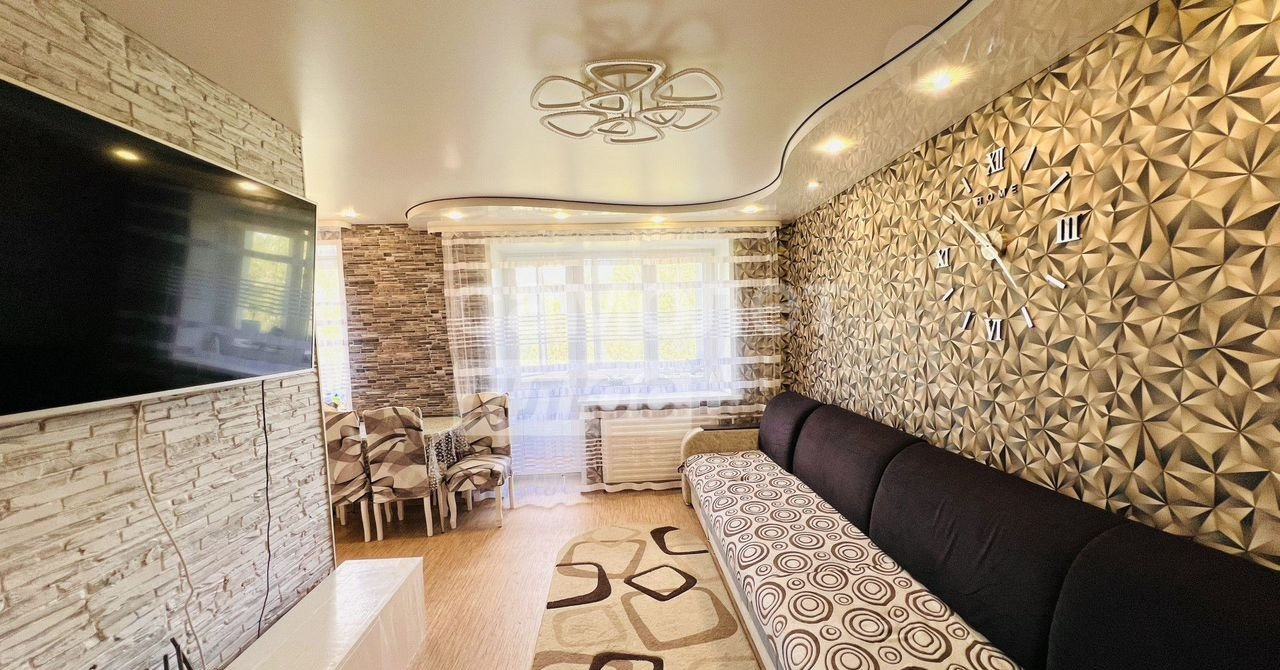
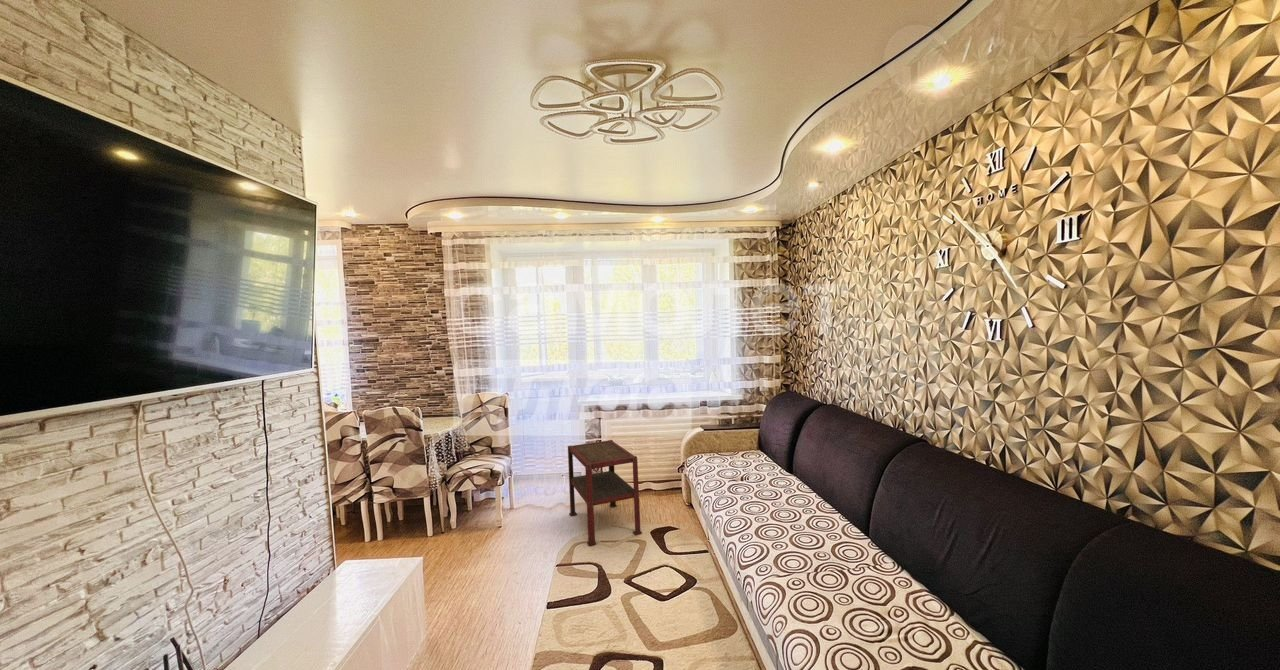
+ side table (601, 487)
